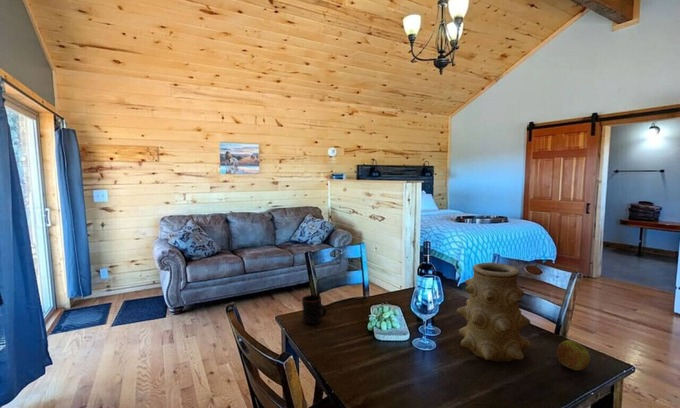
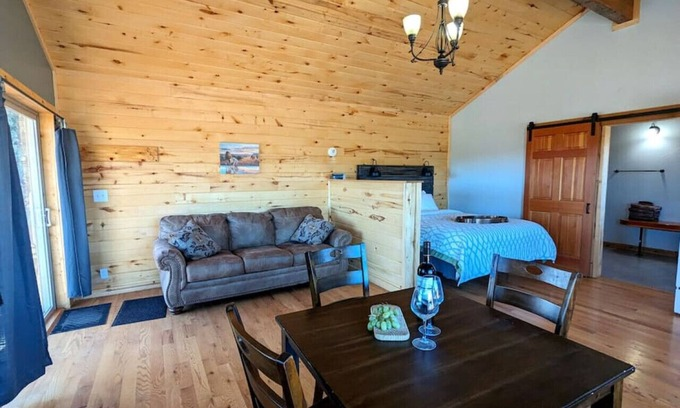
- mug (315, 310)
- vase (493, 308)
- apple (573, 354)
